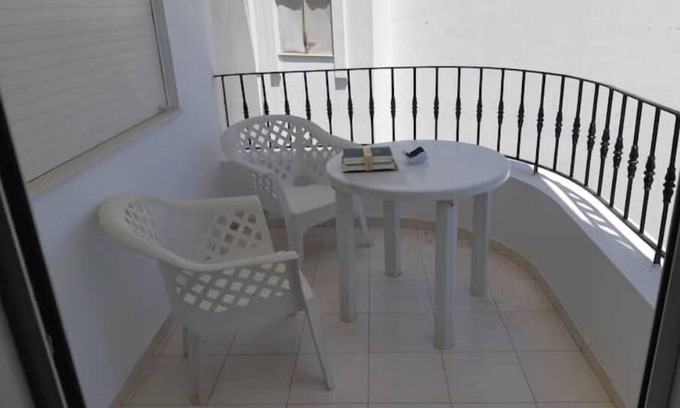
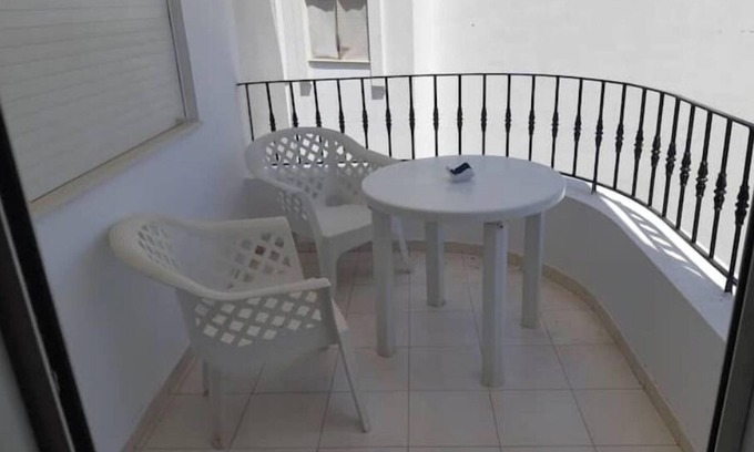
- hardback book (367, 158)
